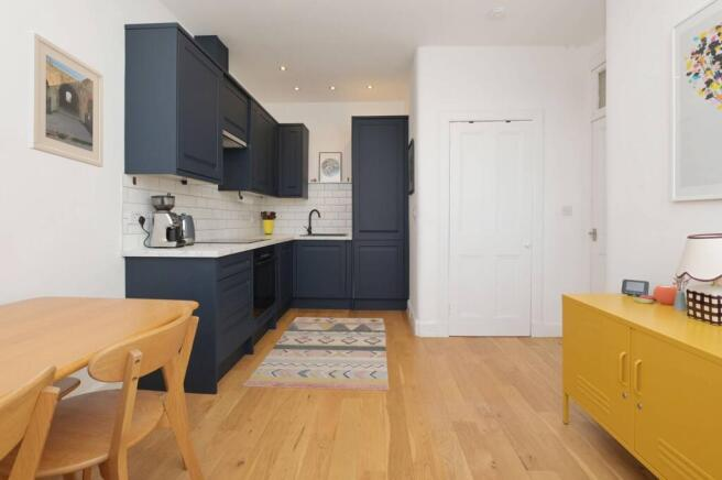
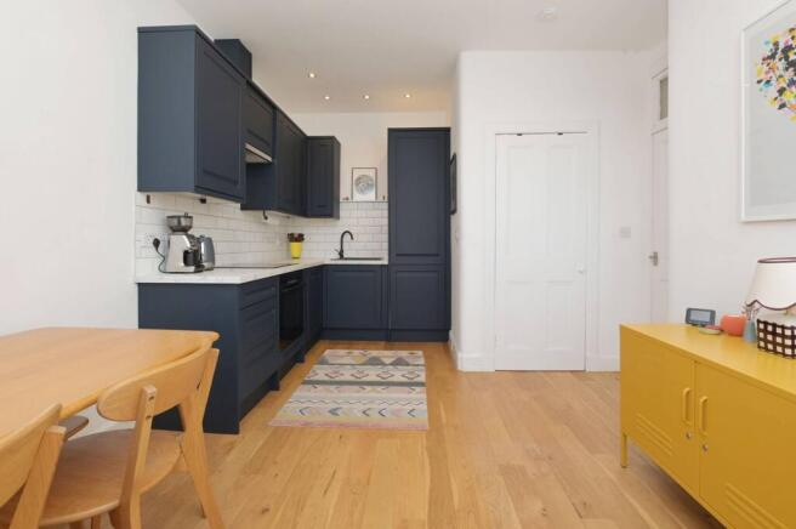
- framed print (69, 107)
